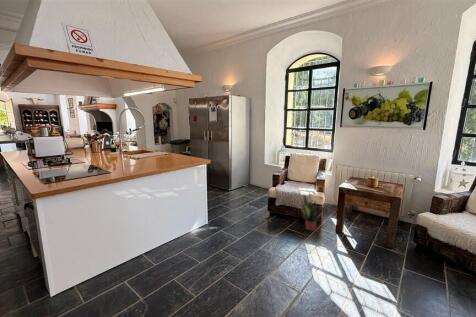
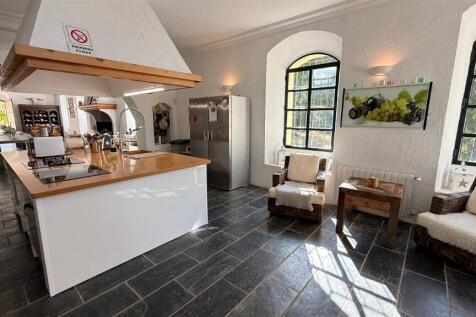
- potted plant (311, 212)
